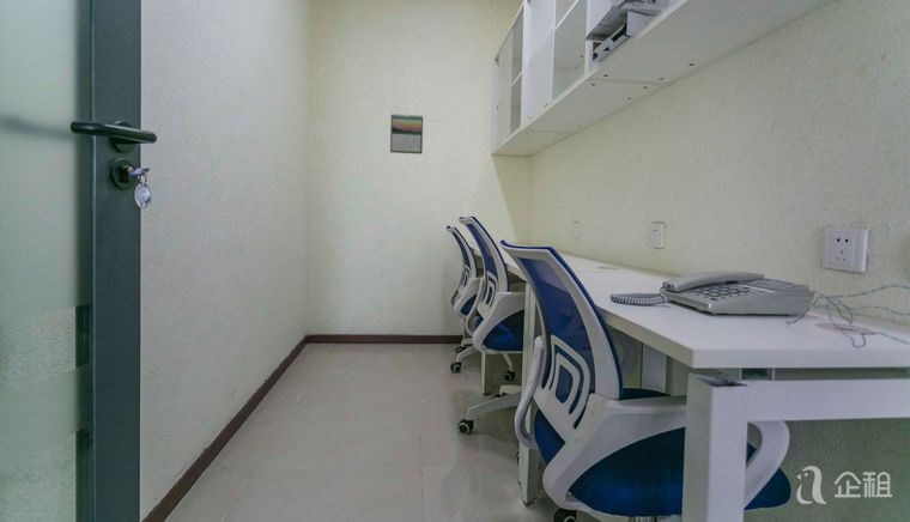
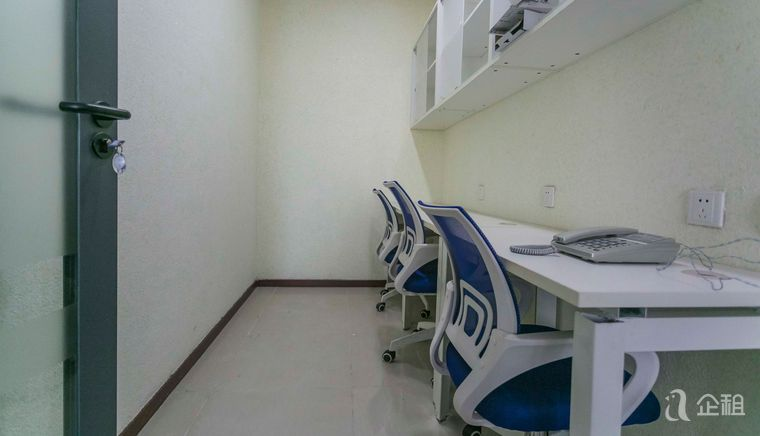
- calendar (406, 133)
